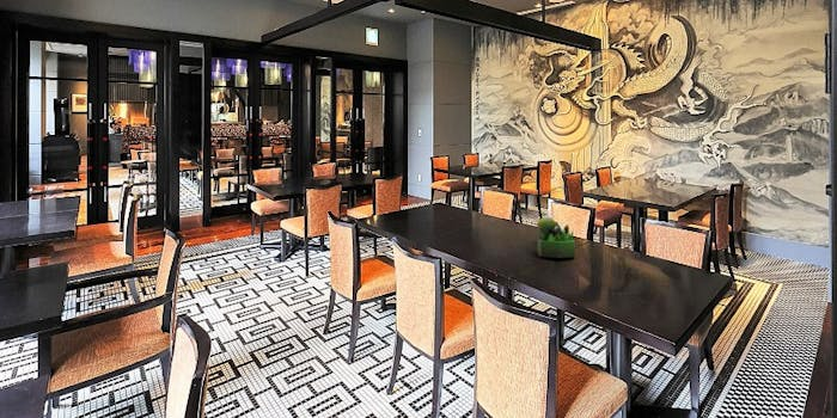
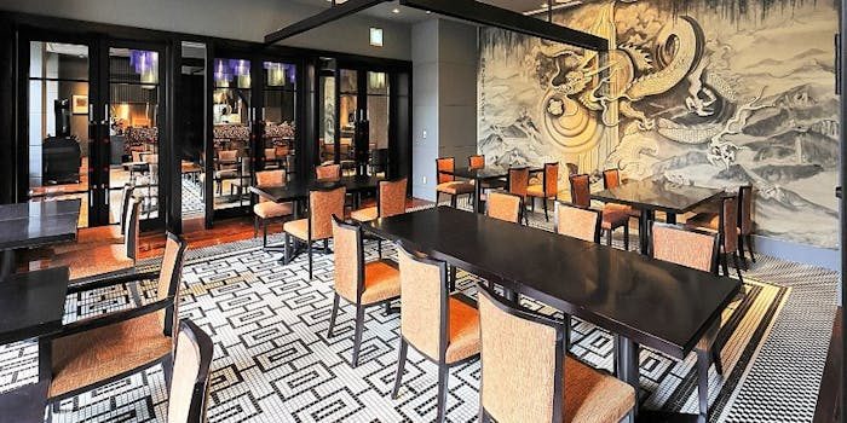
- plant (555, 236)
